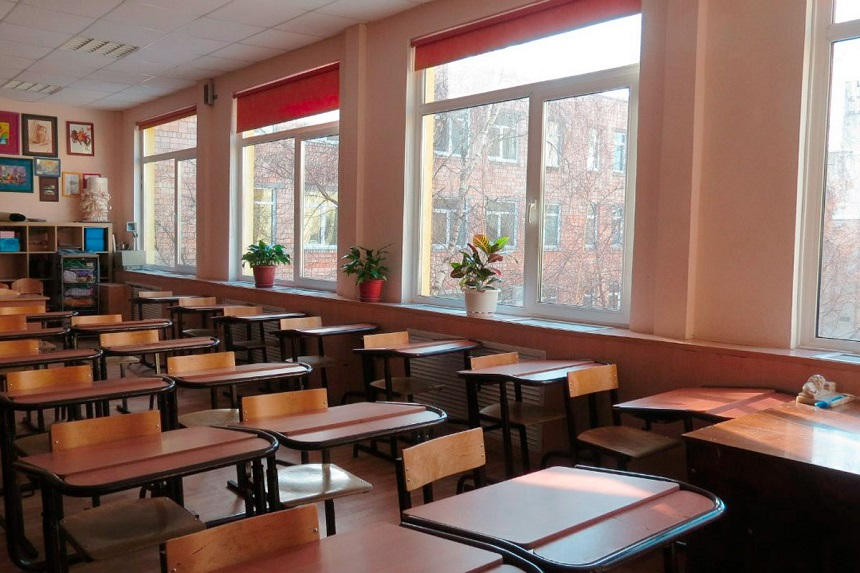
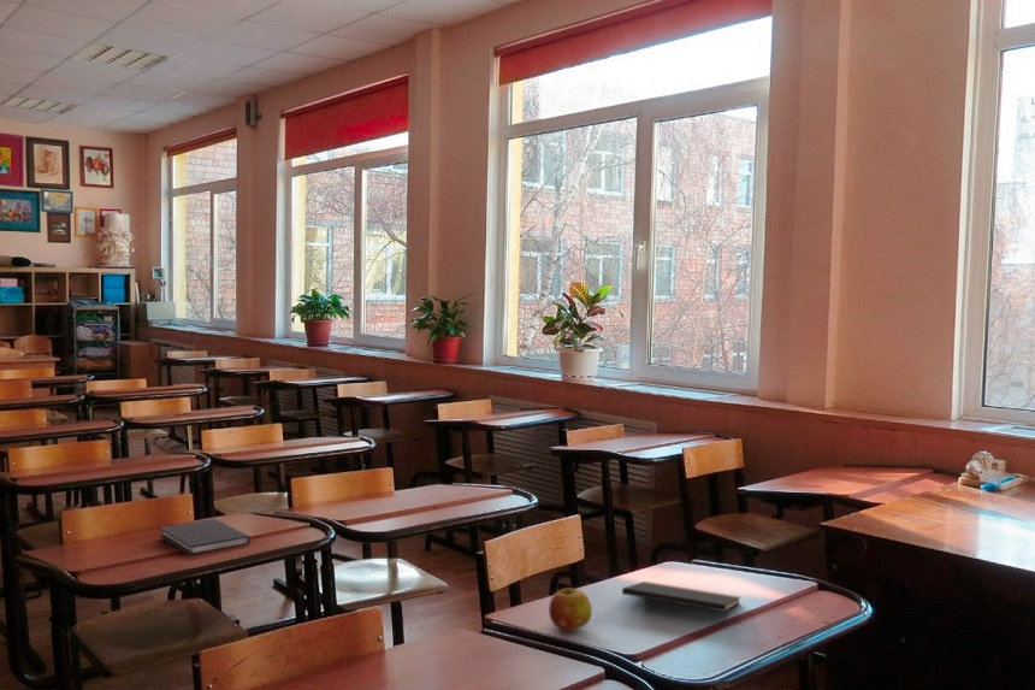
+ notepad (681, 595)
+ diary (203, 535)
+ fruit (569, 608)
